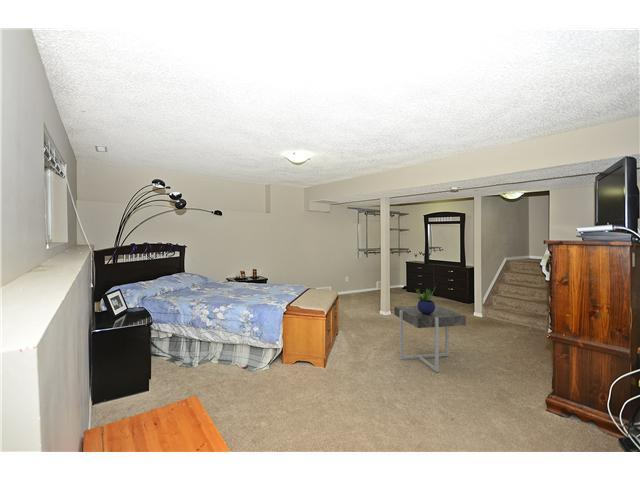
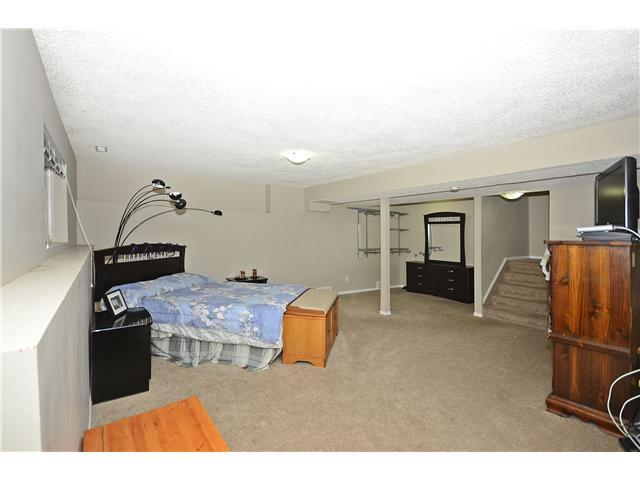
- side table (435, 335)
- potted plant (424, 299)
